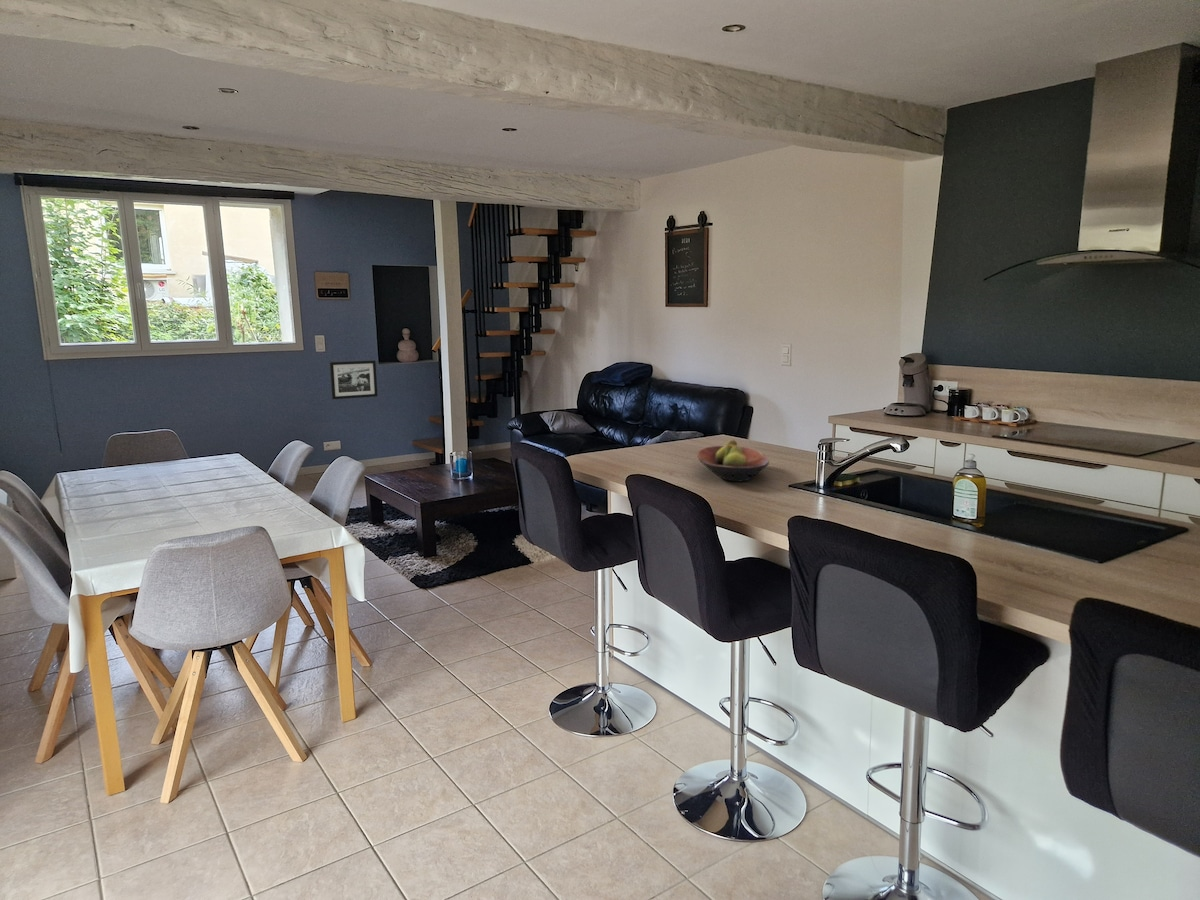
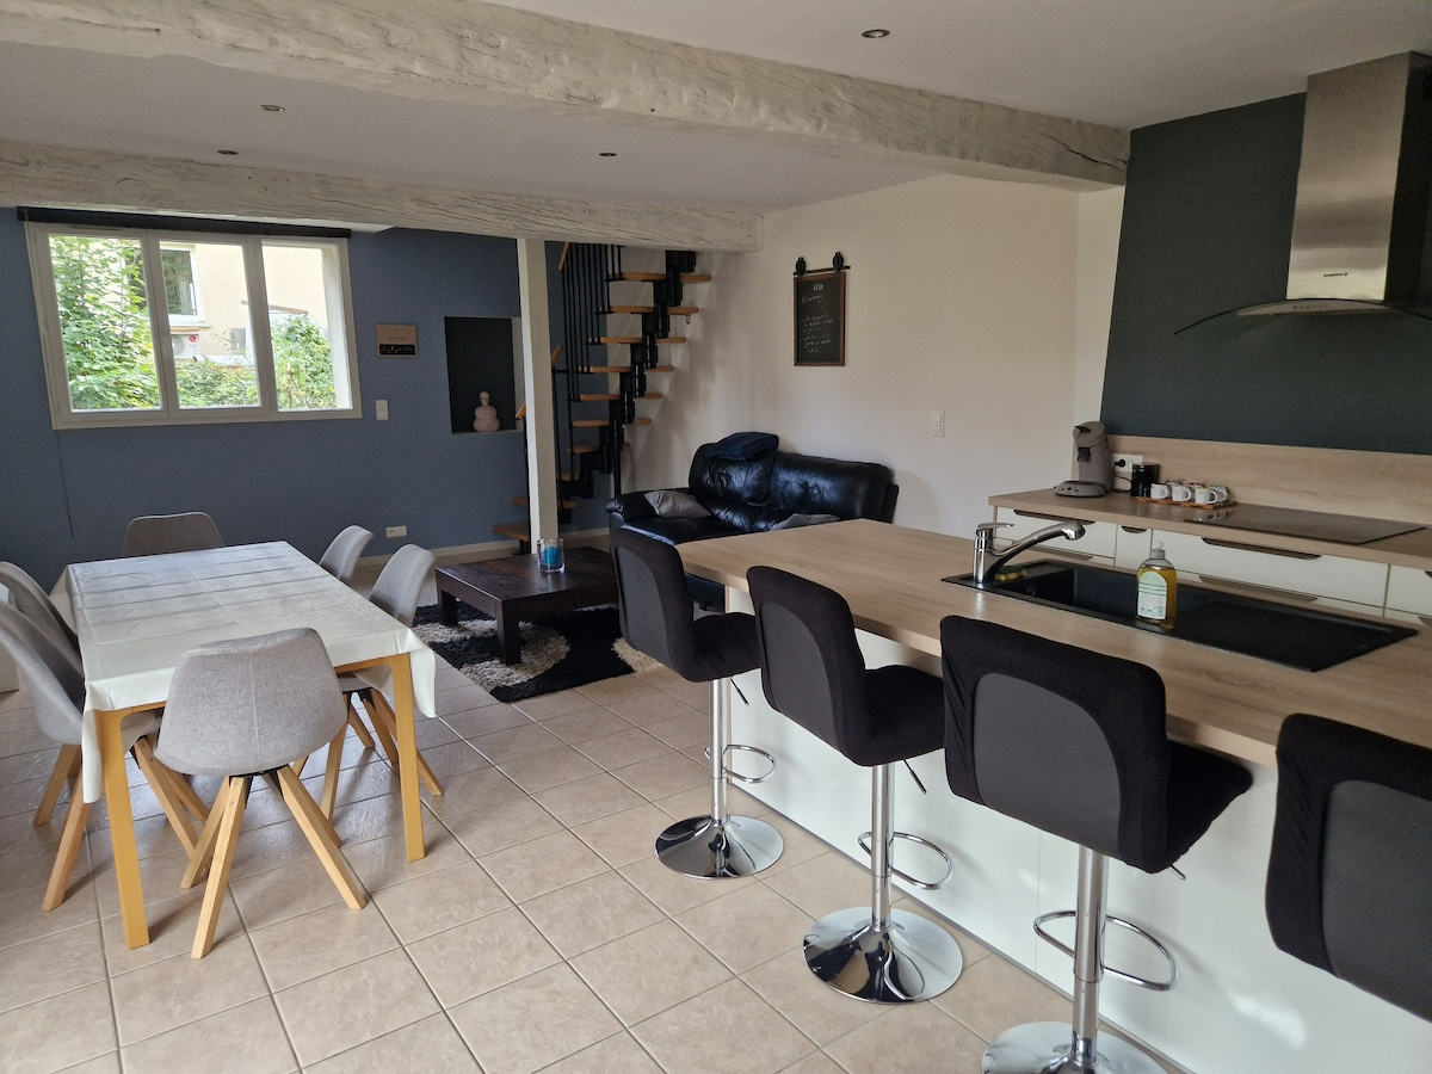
- fruit bowl (731, 457)
- picture frame (354, 379)
